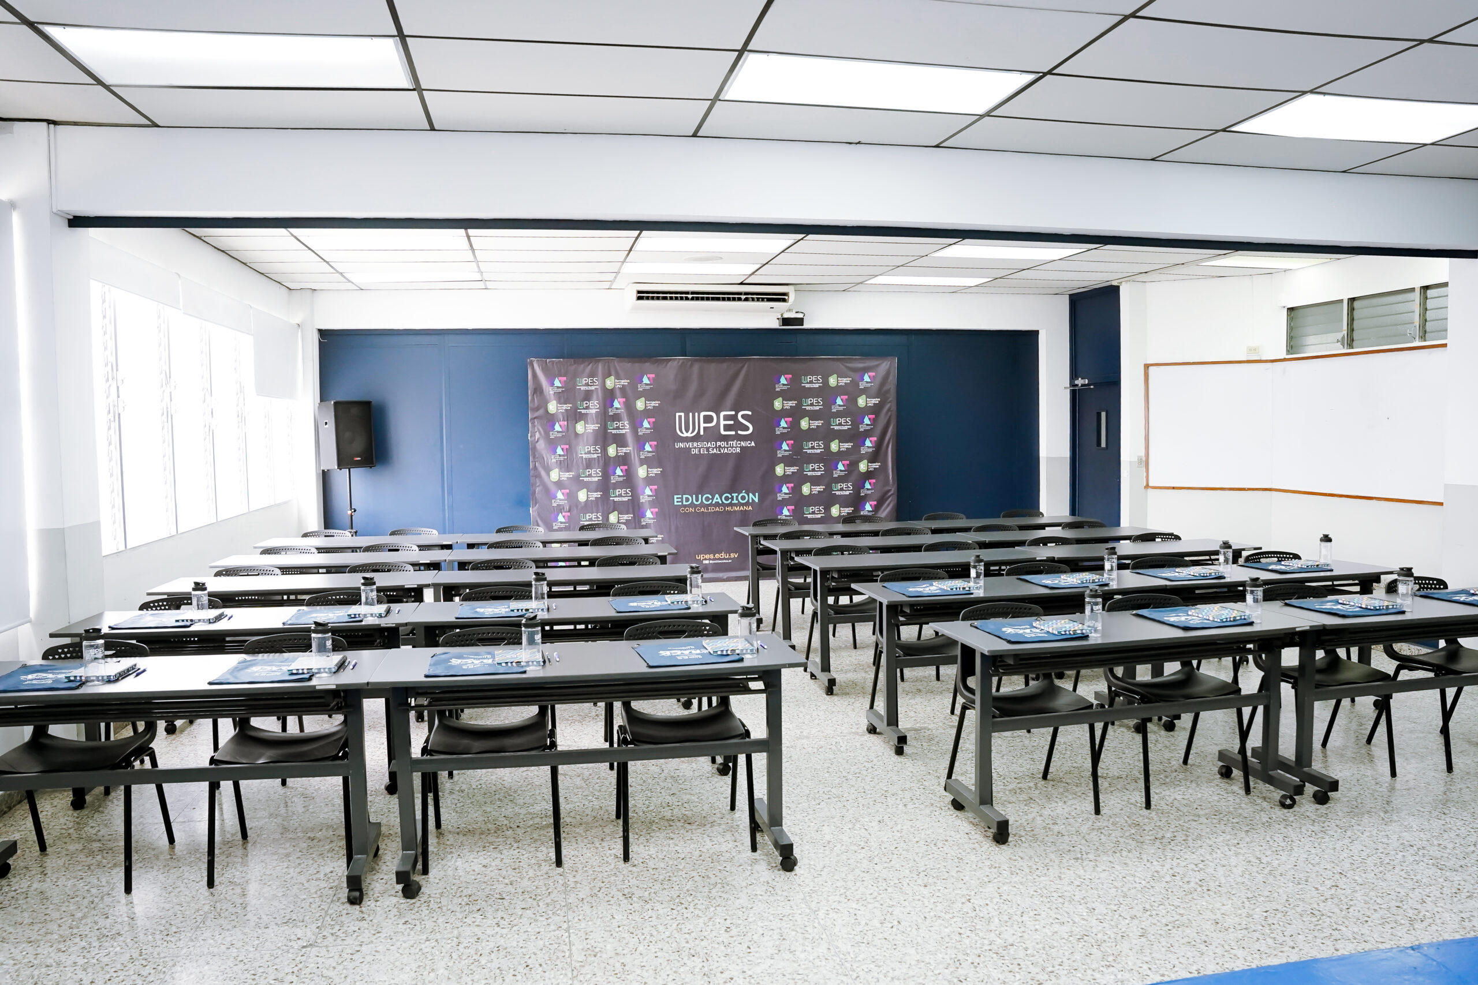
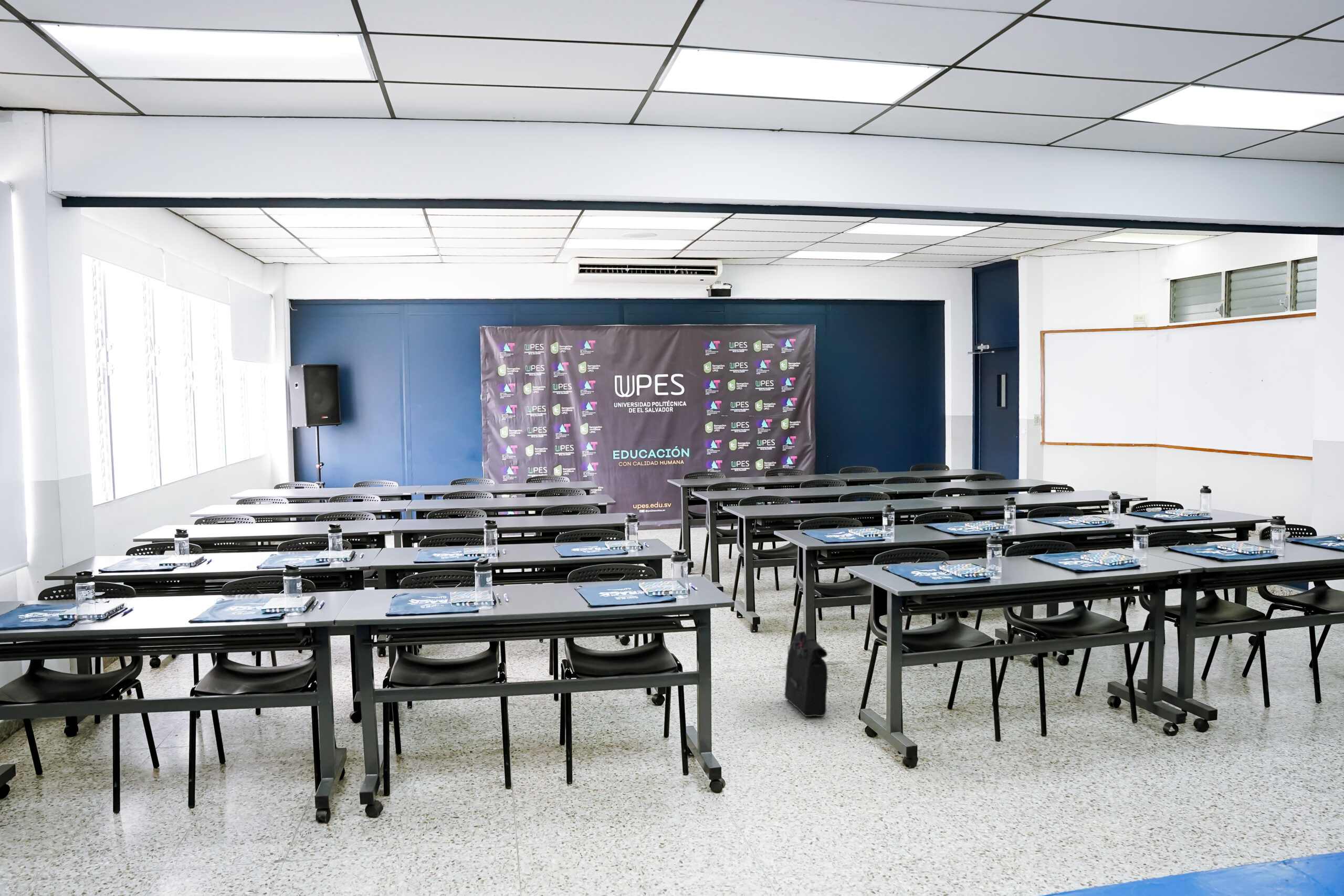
+ backpack (806, 670)
